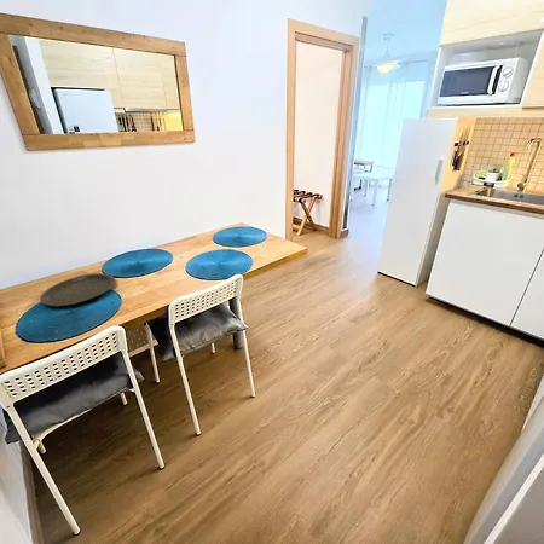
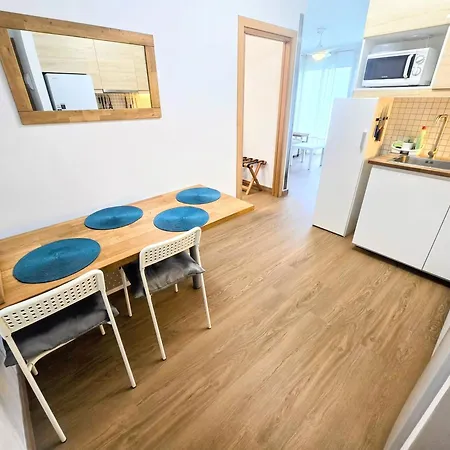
- plate (80, 289)
